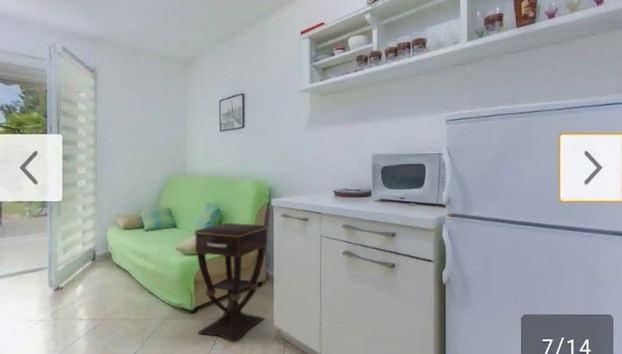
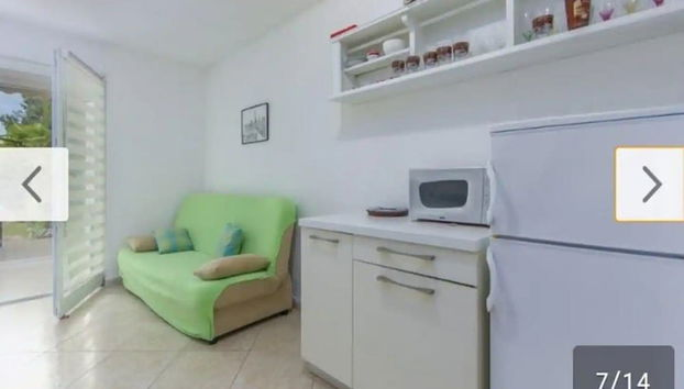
- side table (232, 276)
